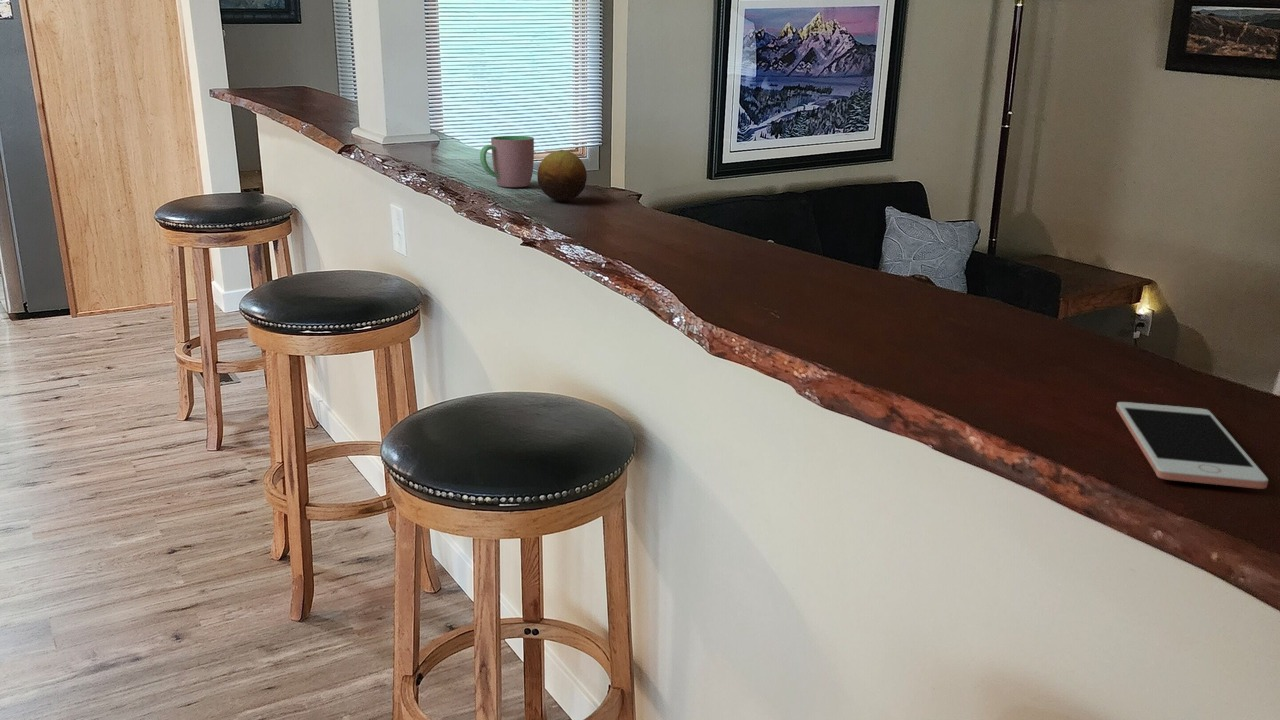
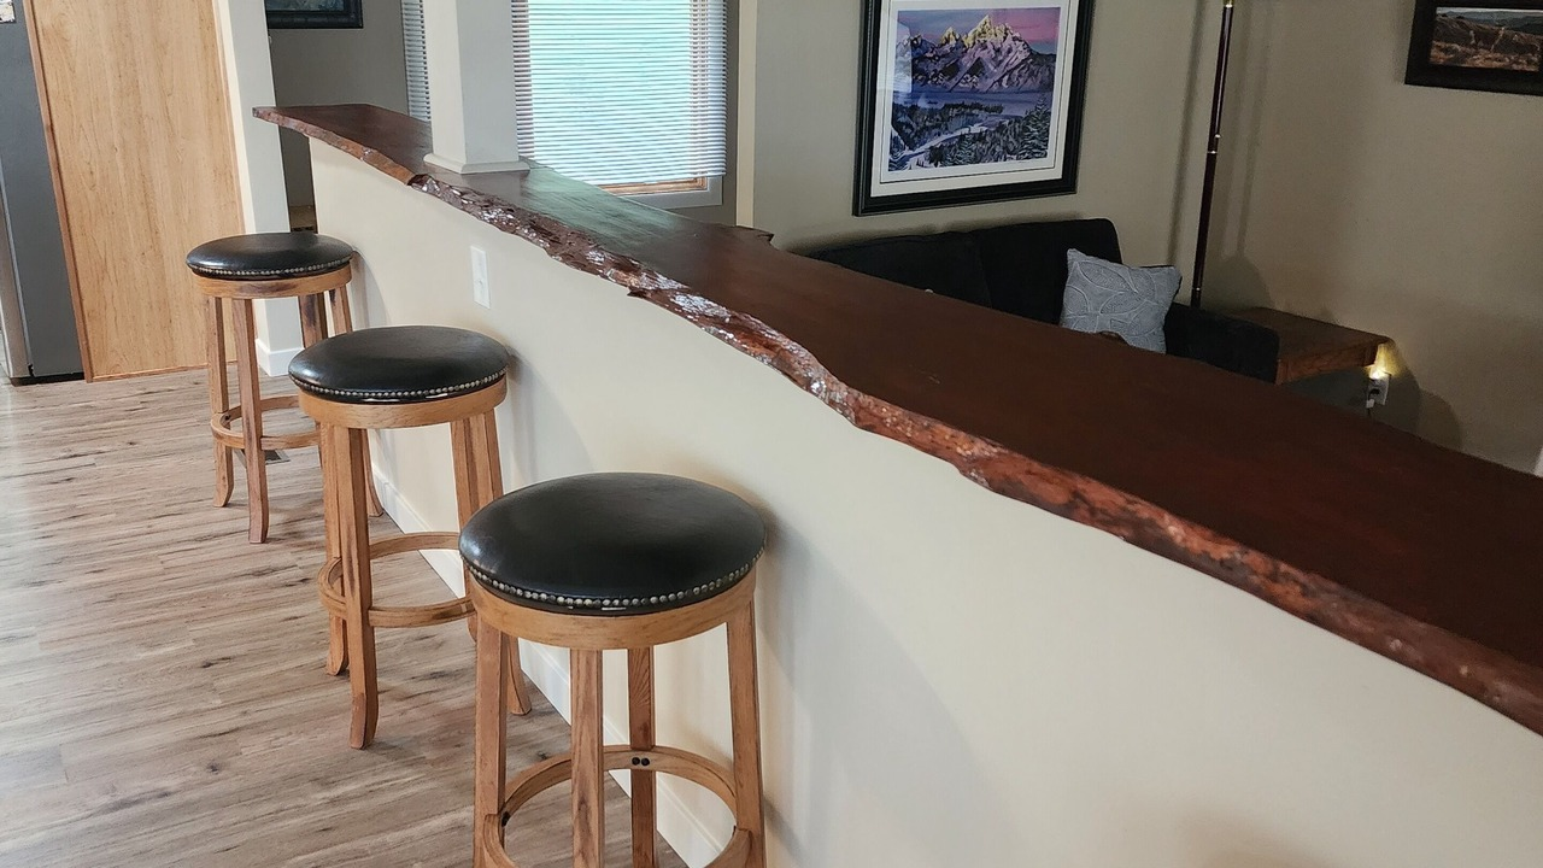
- fruit (562, 175)
- cup (506, 162)
- cell phone (1184, 441)
